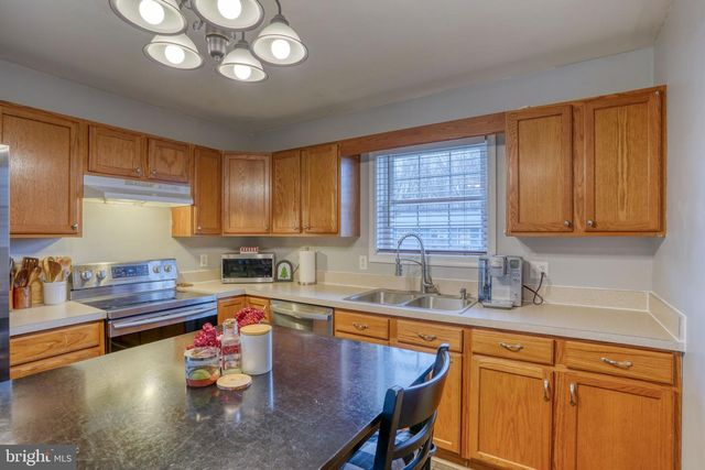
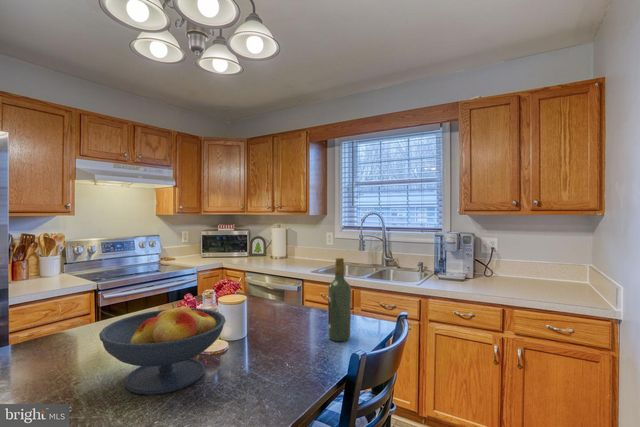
+ wine bottle (339, 298)
+ fruit bowl (166, 340)
